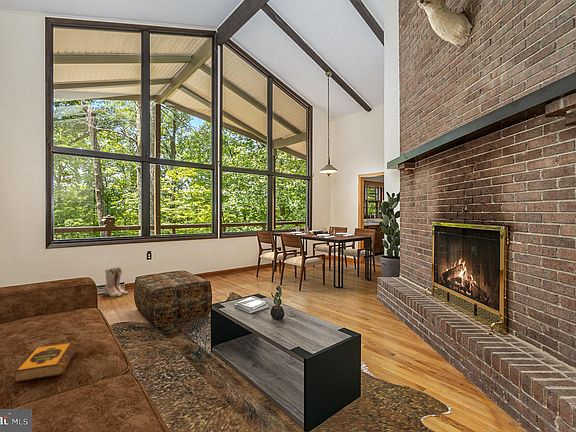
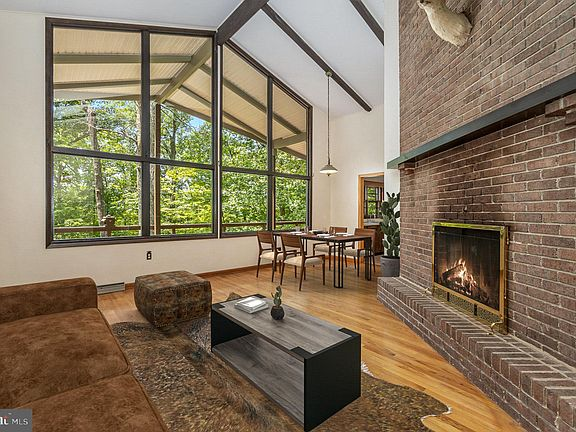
- boots (116, 281)
- hardback book (49, 360)
